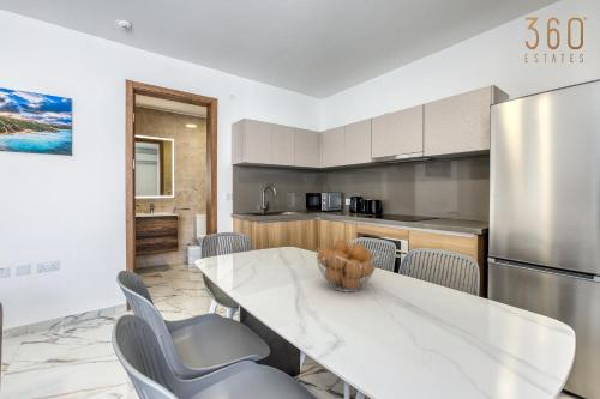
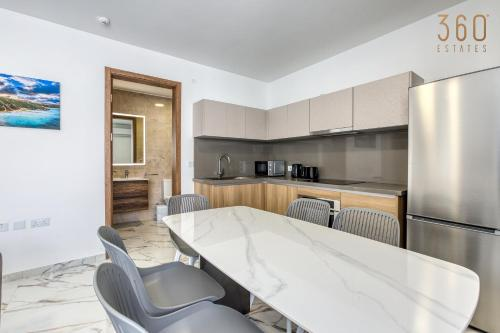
- fruit basket (346, 264)
